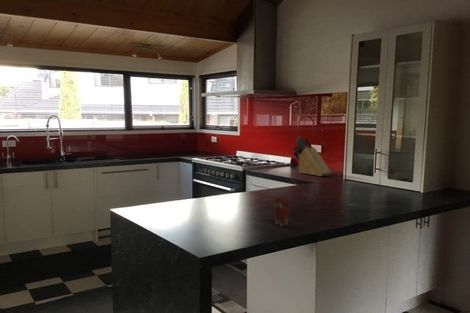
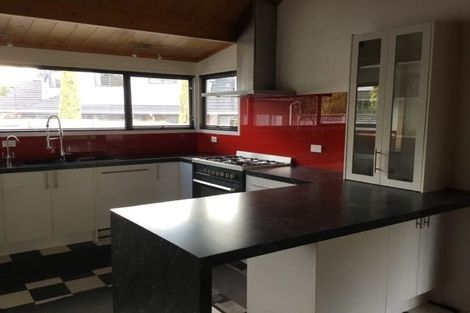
- coffee cup (281, 210)
- knife block (311, 155)
